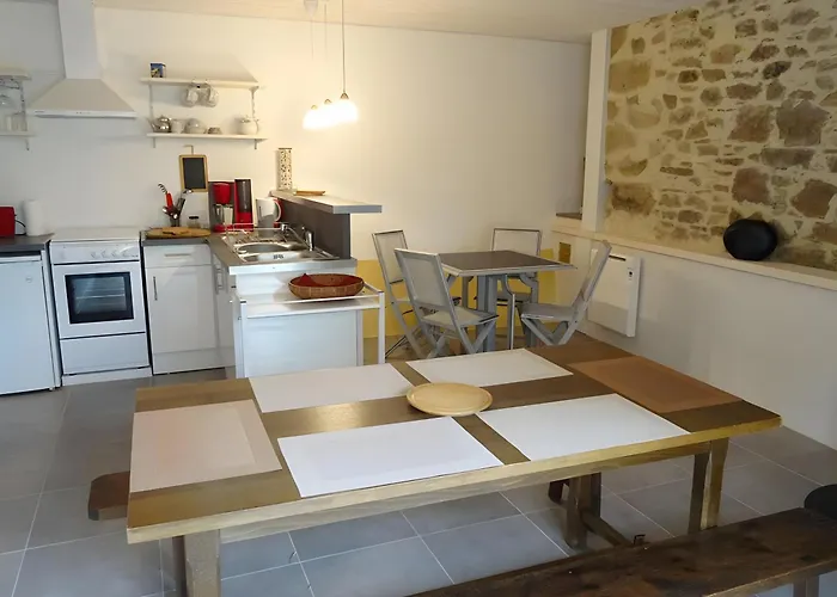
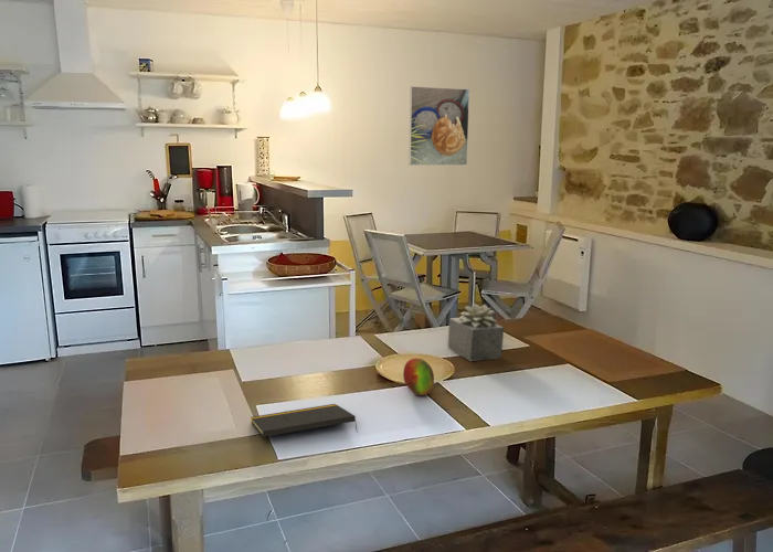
+ succulent plant (475, 329)
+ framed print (438, 127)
+ fruit (419, 376)
+ notepad (301, 418)
